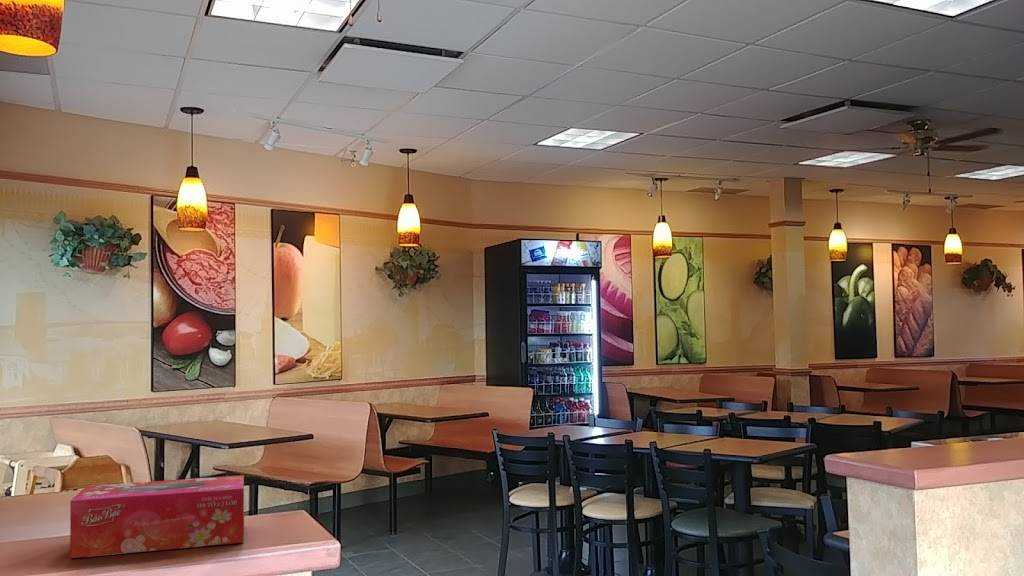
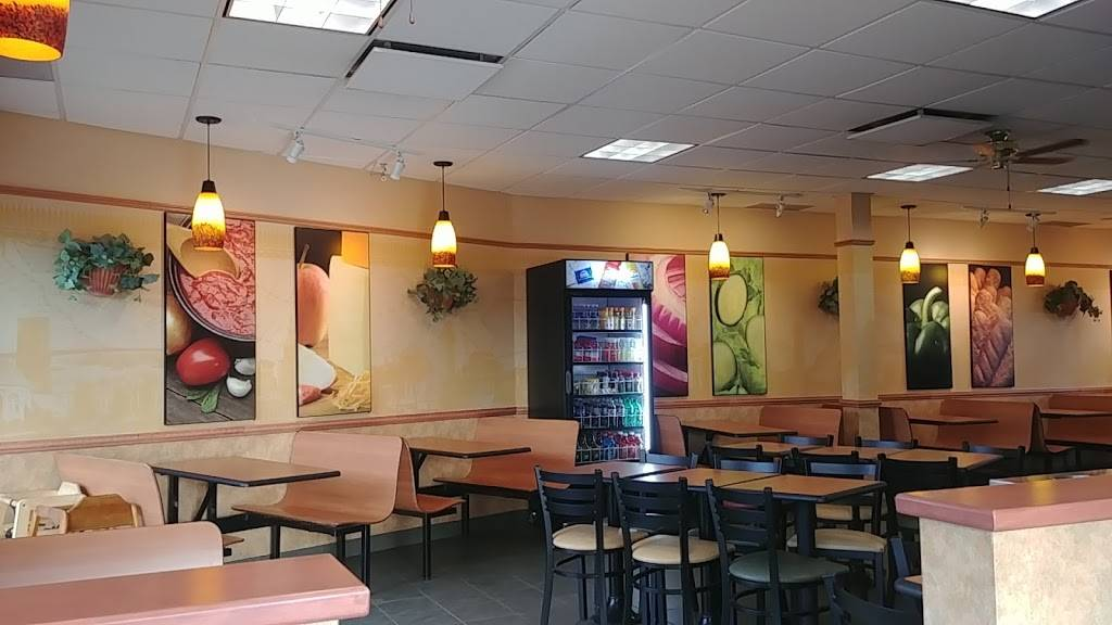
- tissue box (163, 513)
